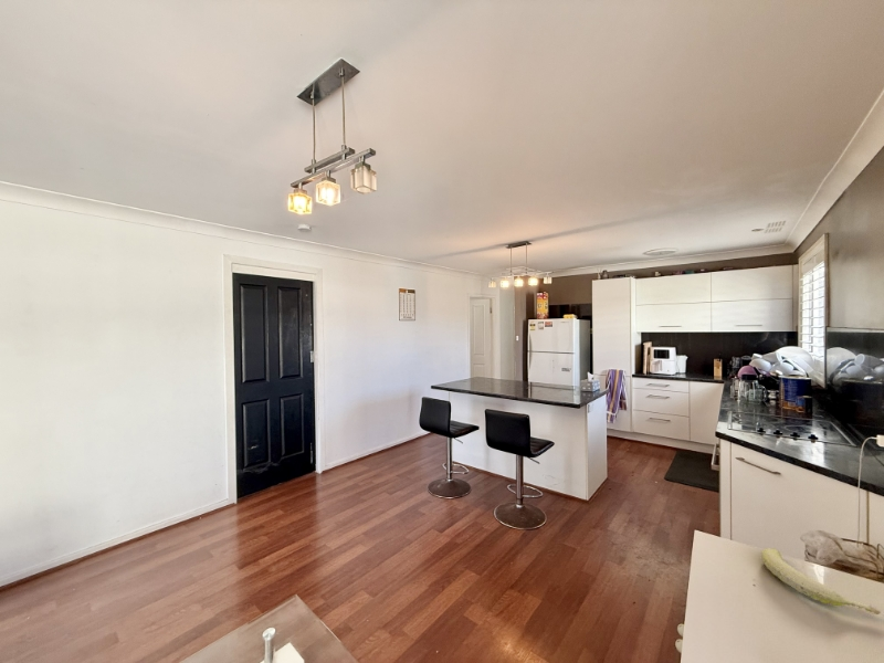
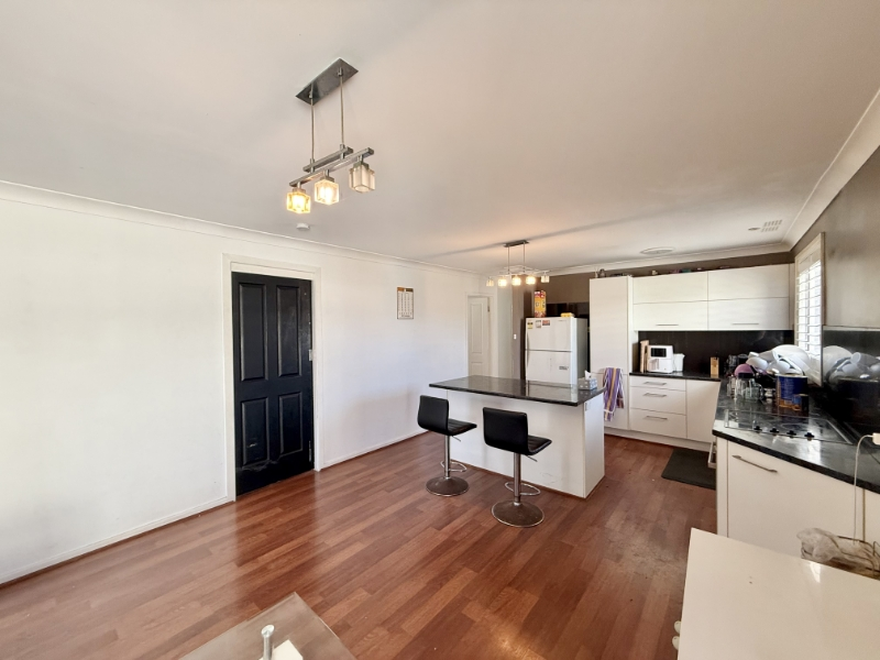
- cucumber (811, 579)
